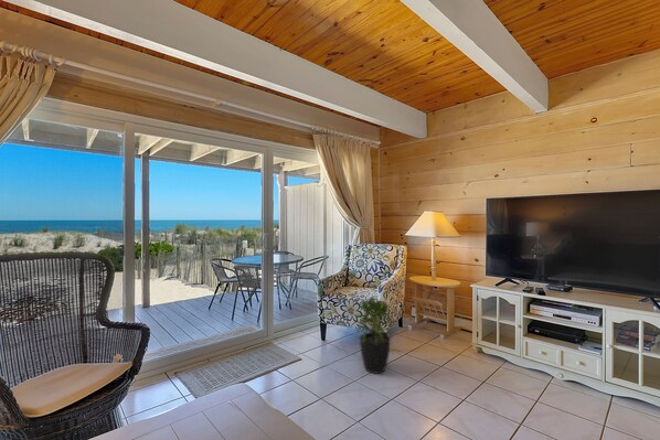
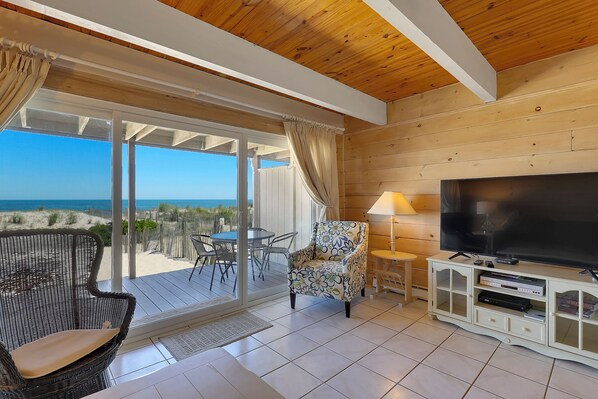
- potted plant (373, 331)
